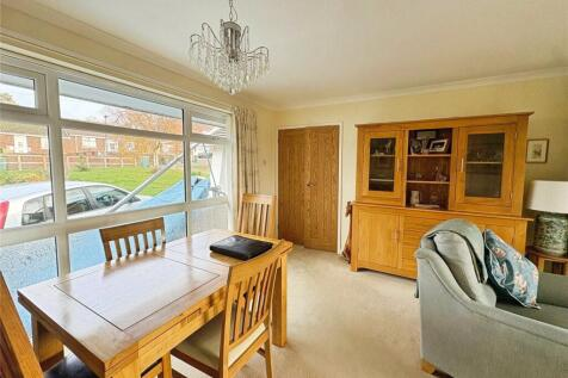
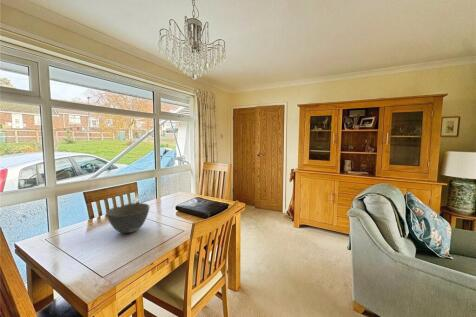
+ bowl (129, 219)
